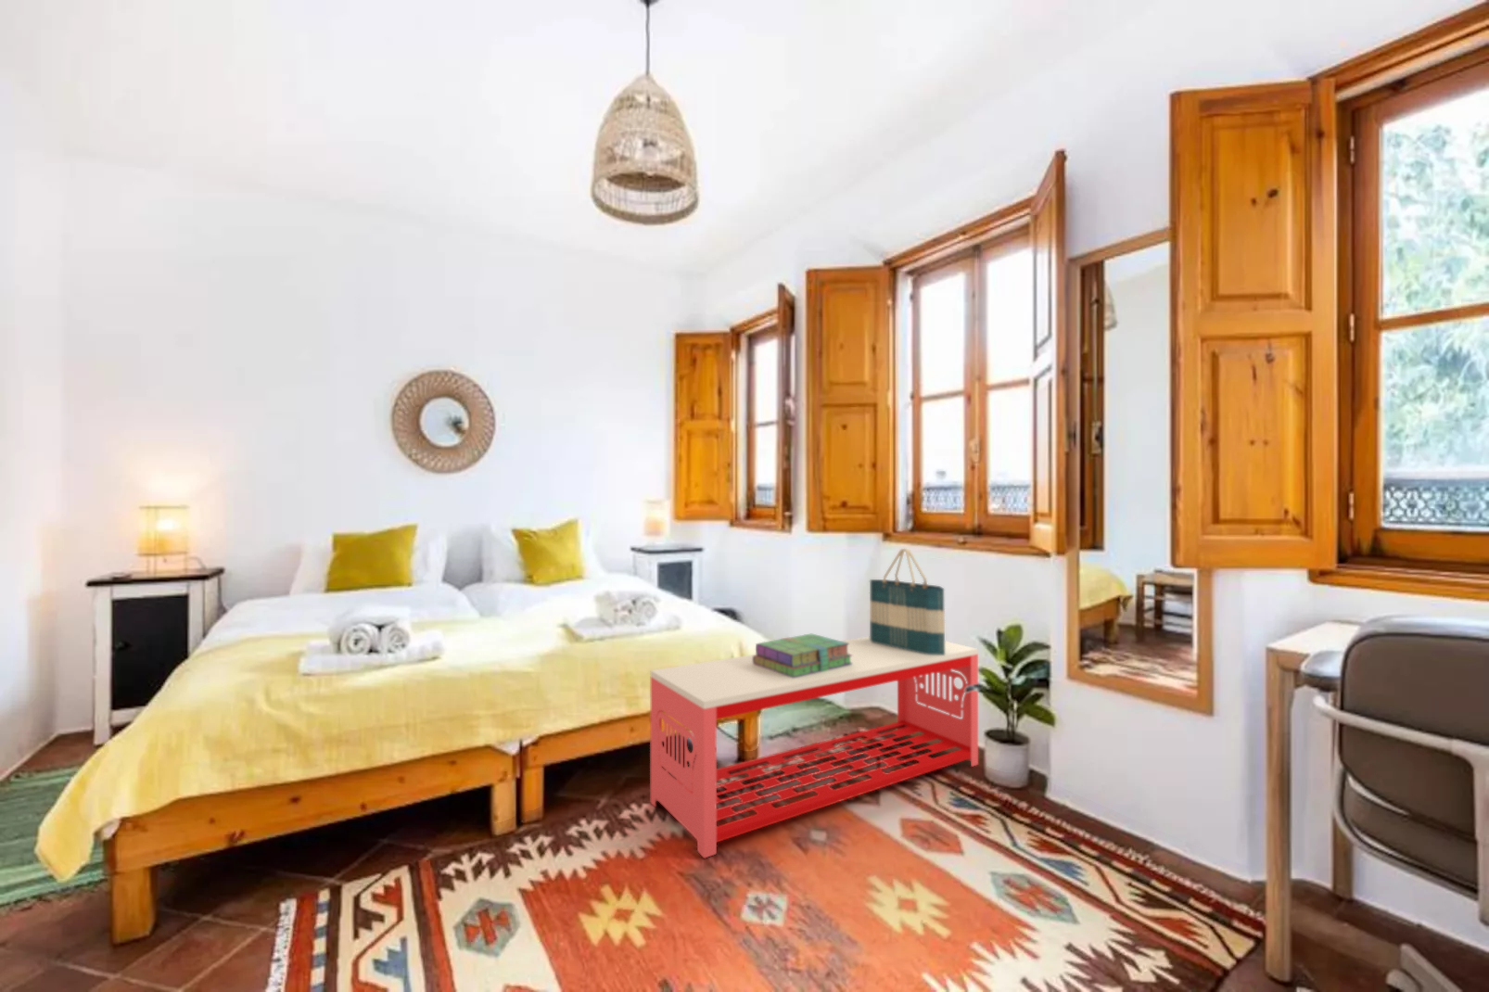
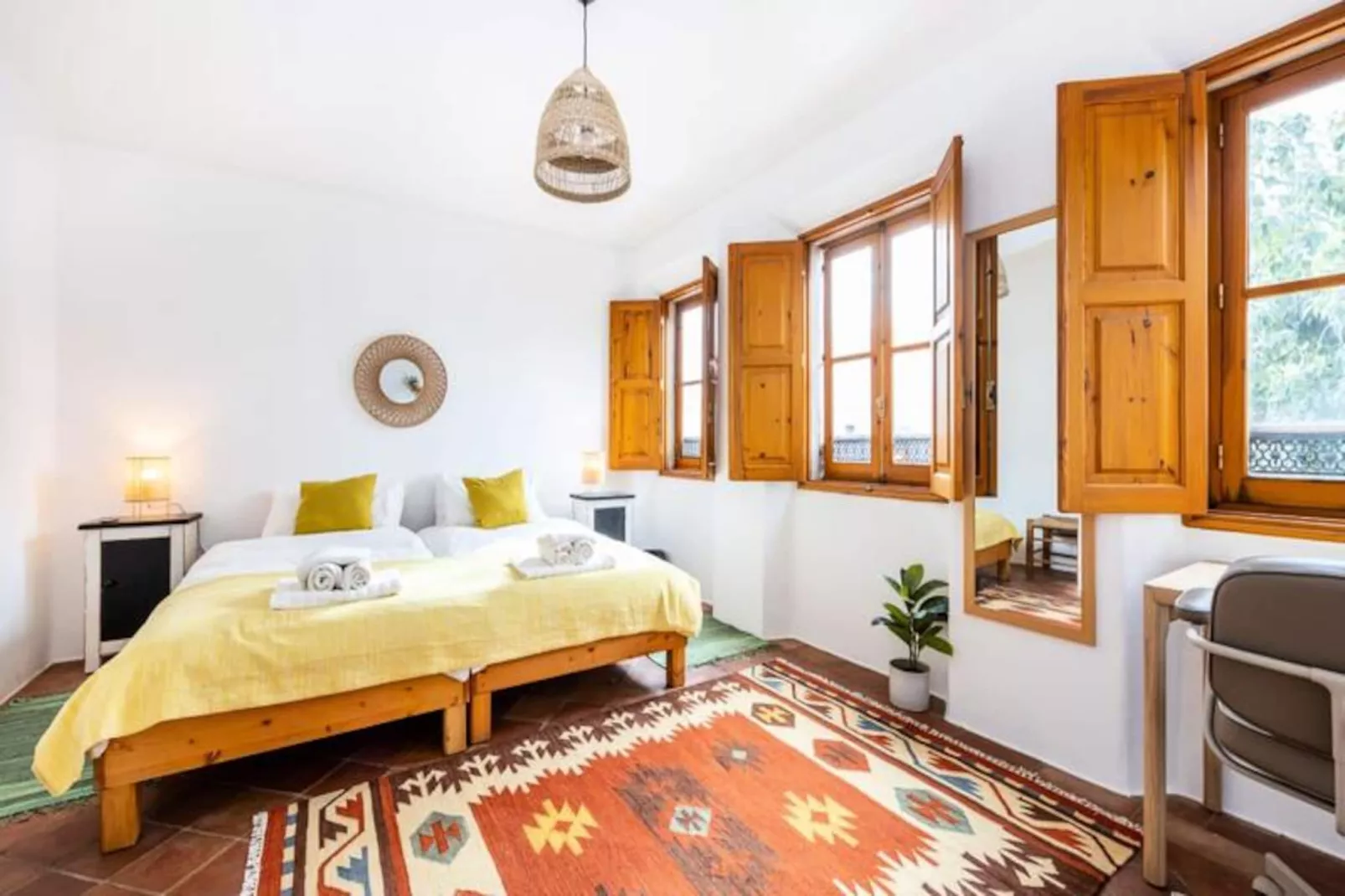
- stack of books (802, 653)
- tote bag (904, 597)
- storage bench (830, 738)
